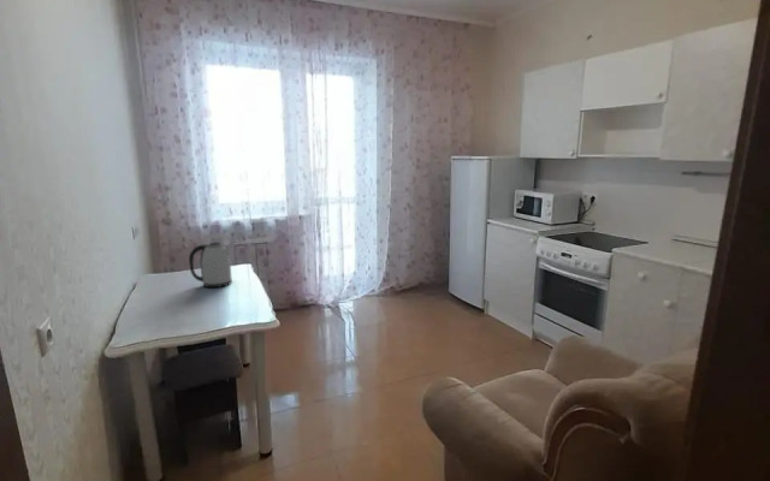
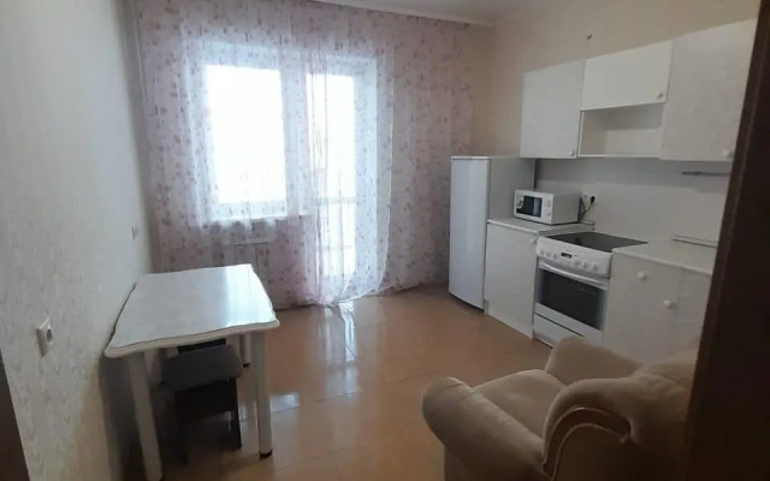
- kettle (211, 263)
